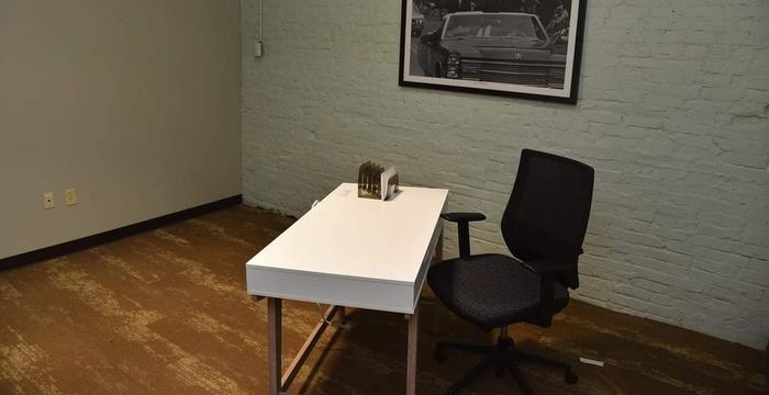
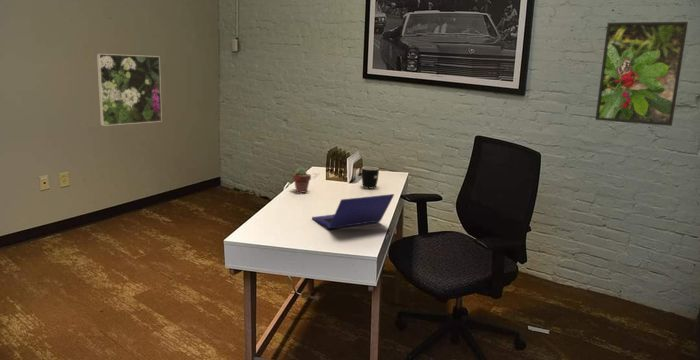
+ potted succulent (301, 179)
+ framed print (131, 89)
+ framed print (639, 73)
+ mug (370, 177)
+ laptop computer (352, 207)
